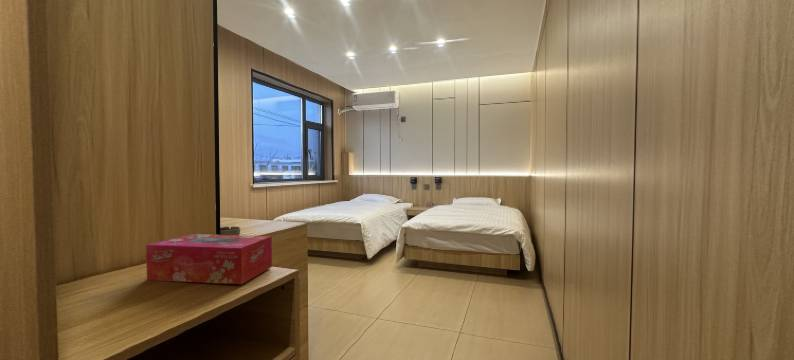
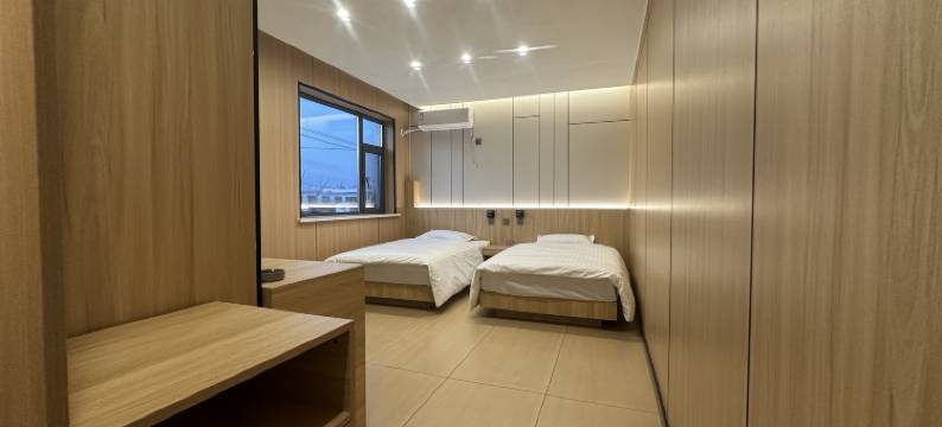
- tissue box (213, 256)
